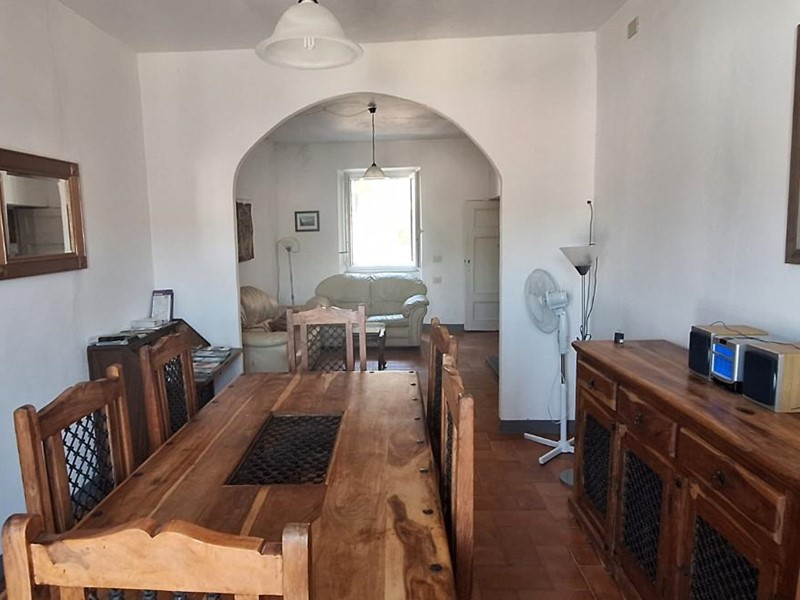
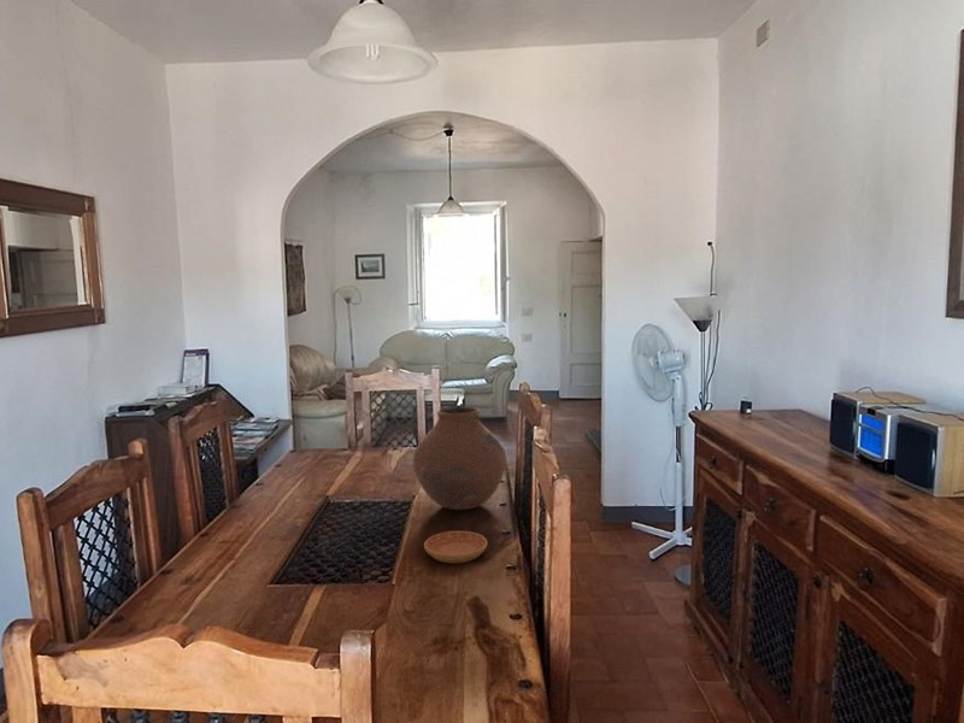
+ vase (459, 458)
+ saucer (455, 547)
